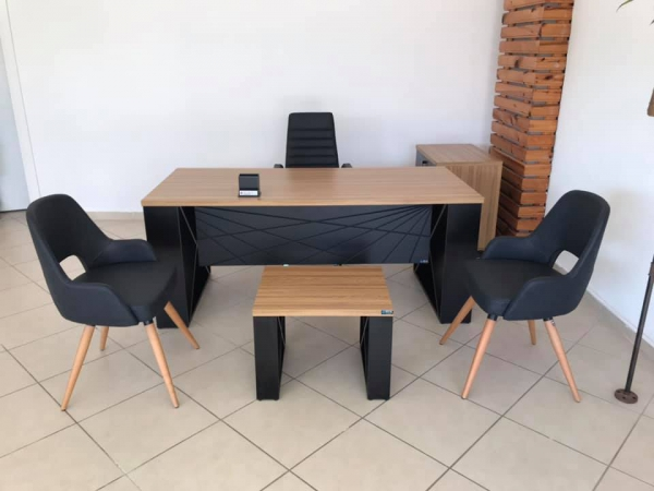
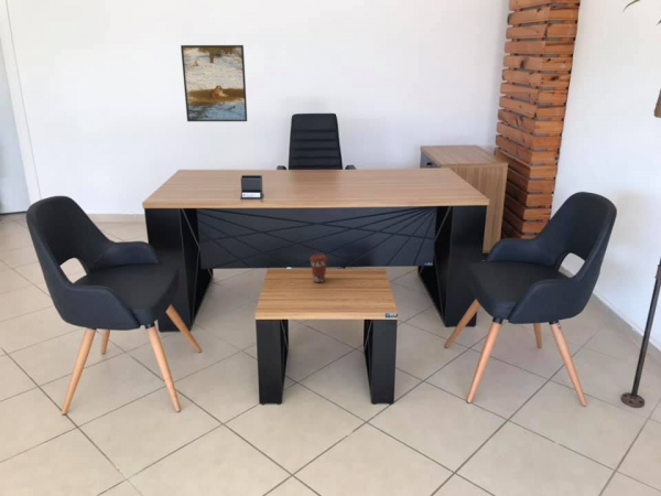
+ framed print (214, 84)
+ coffee cup (318, 268)
